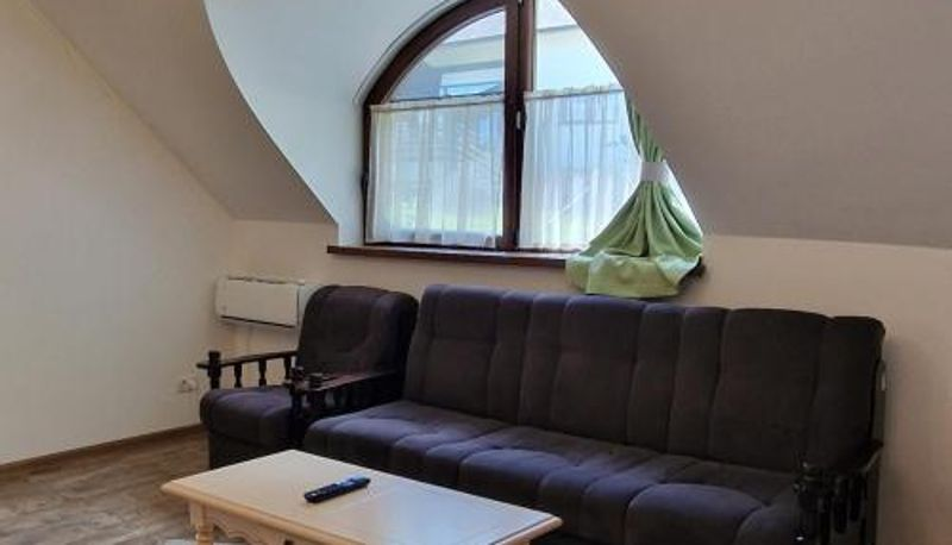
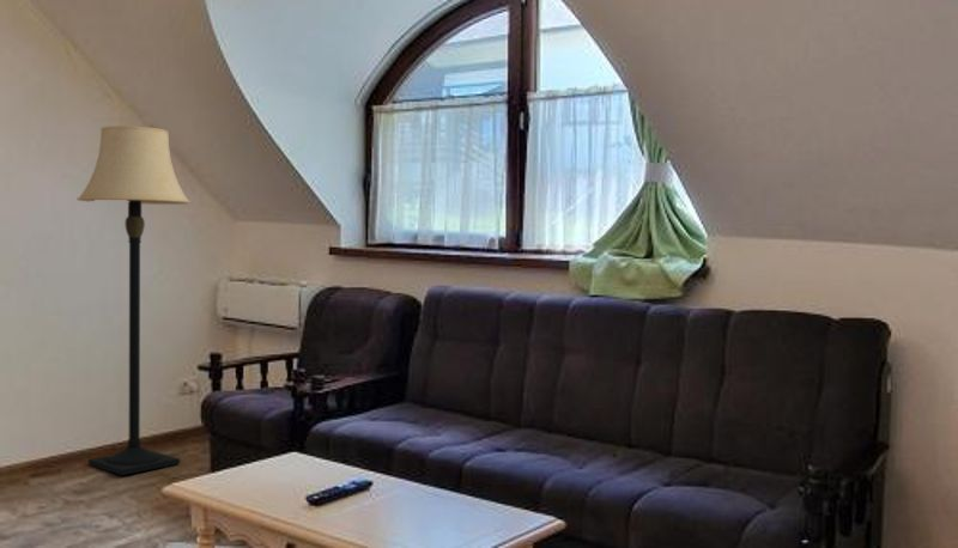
+ lamp (134, 298)
